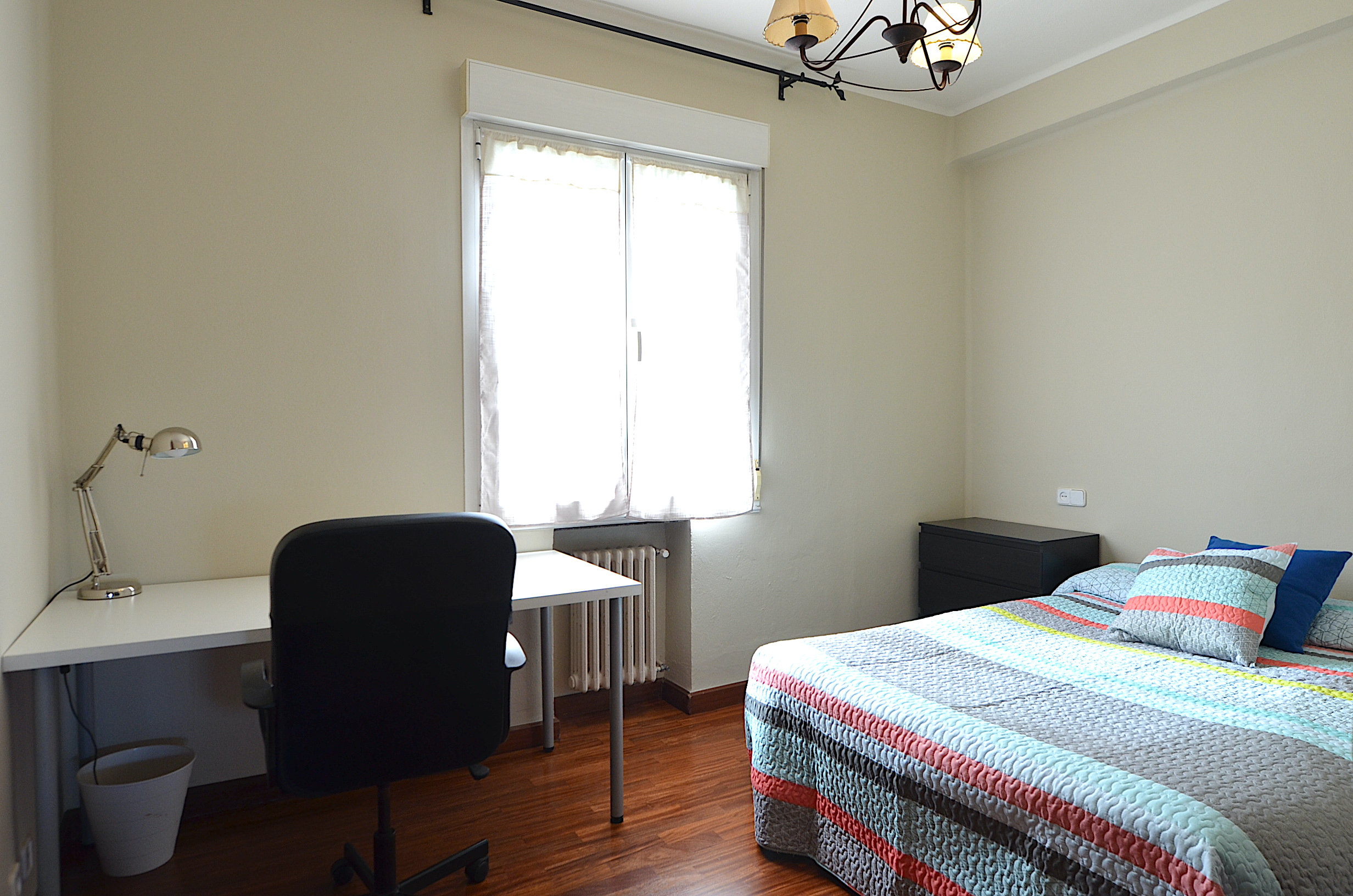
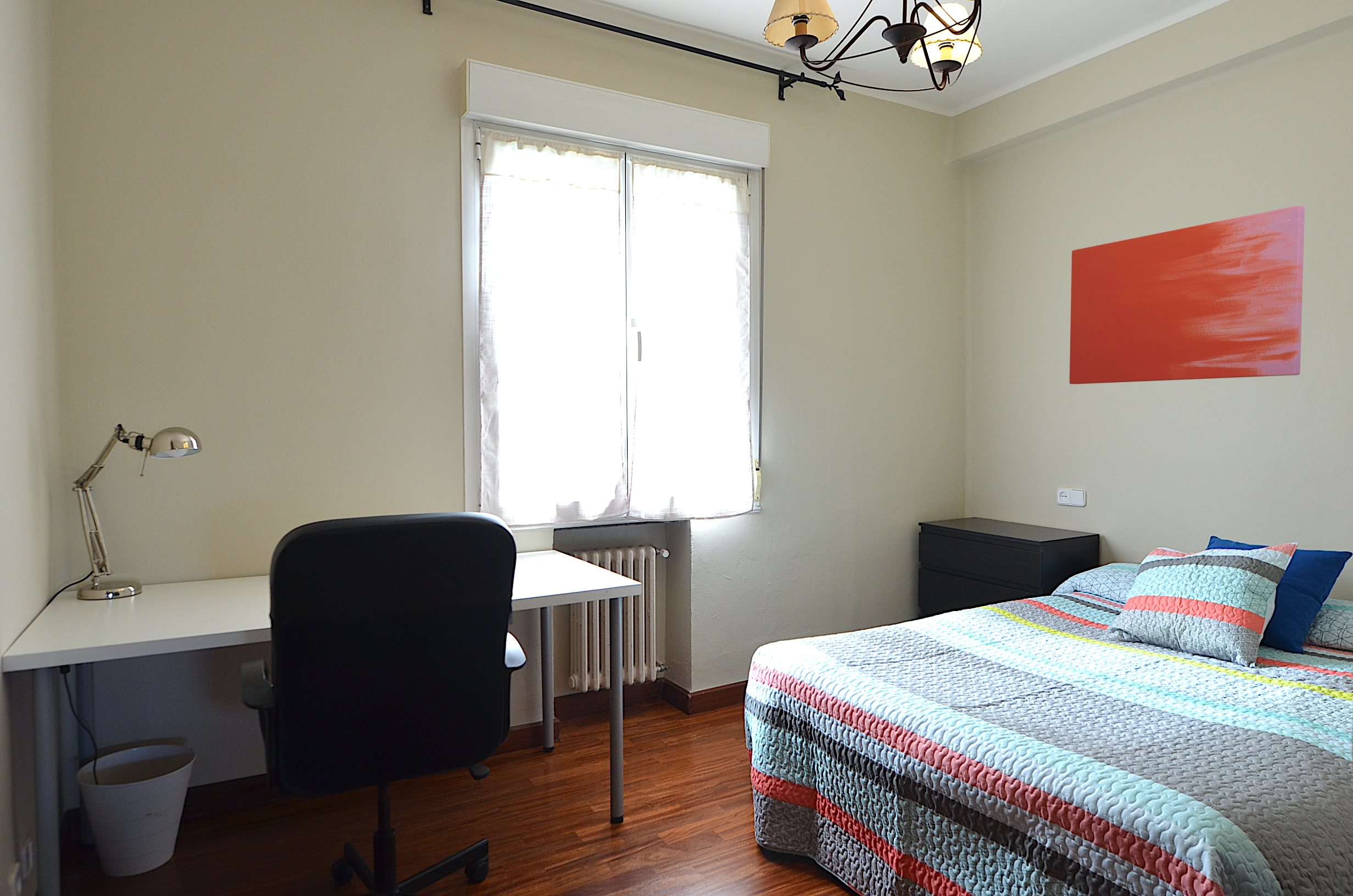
+ wall art (1173, 306)
